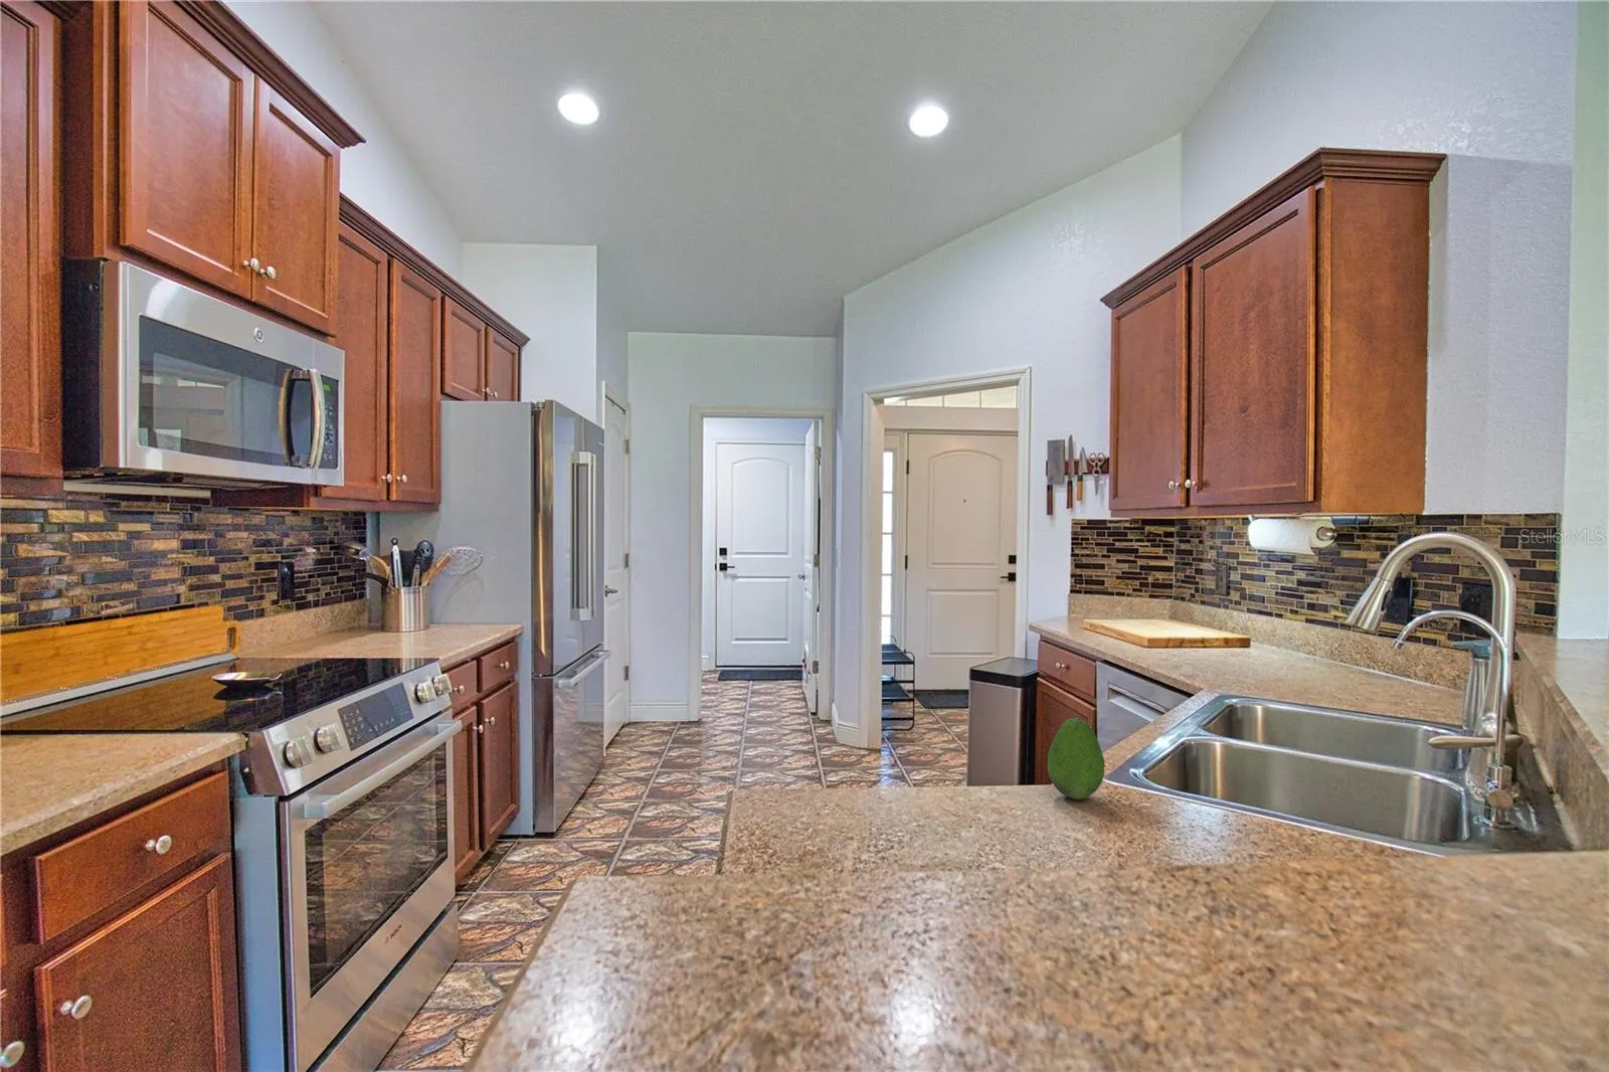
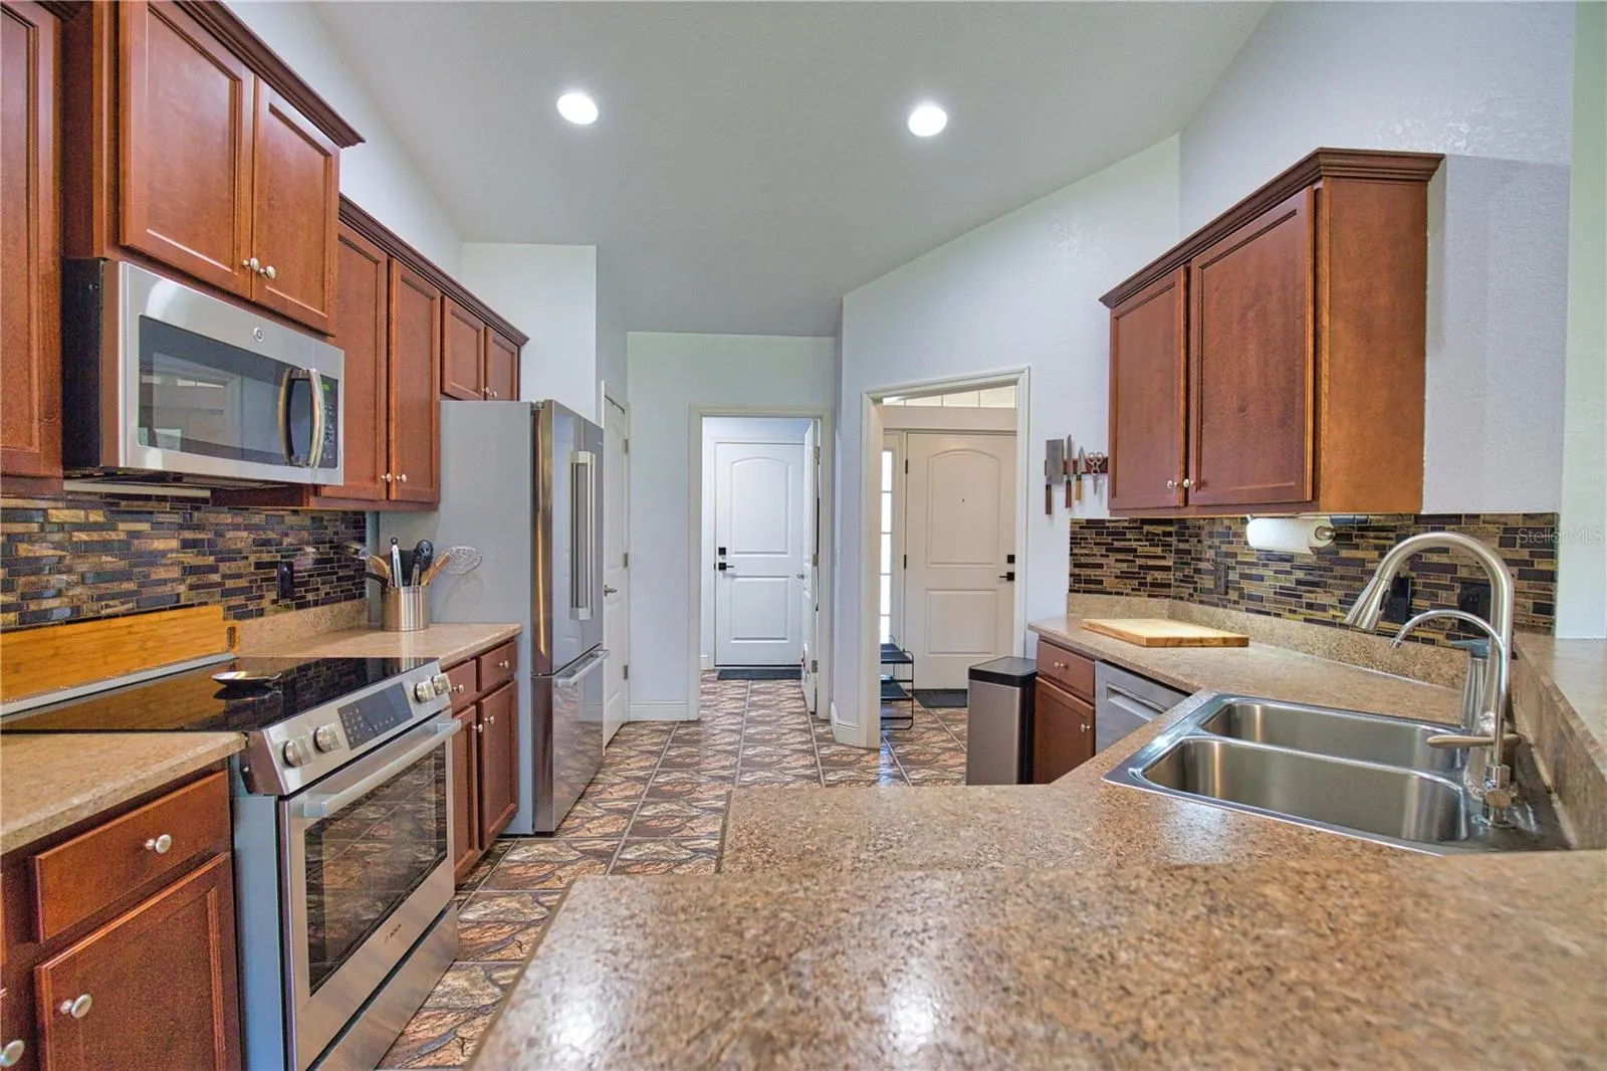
- fruit (1075, 757)
